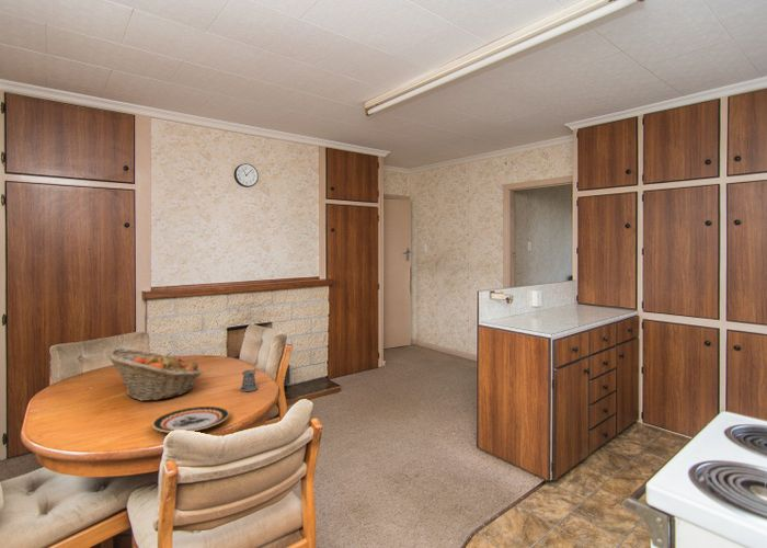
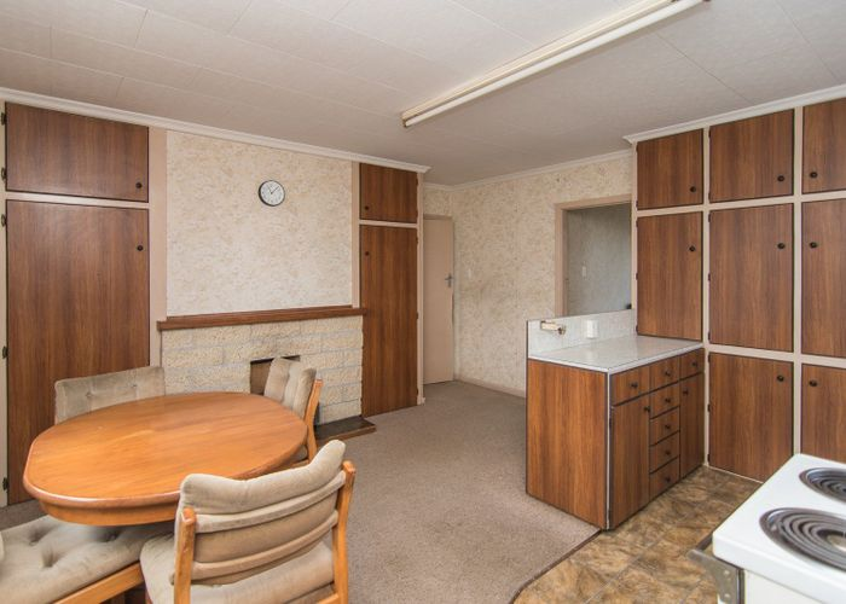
- fruit basket (156, 369)
- pepper shaker (250, 378)
- plate (192, 420)
